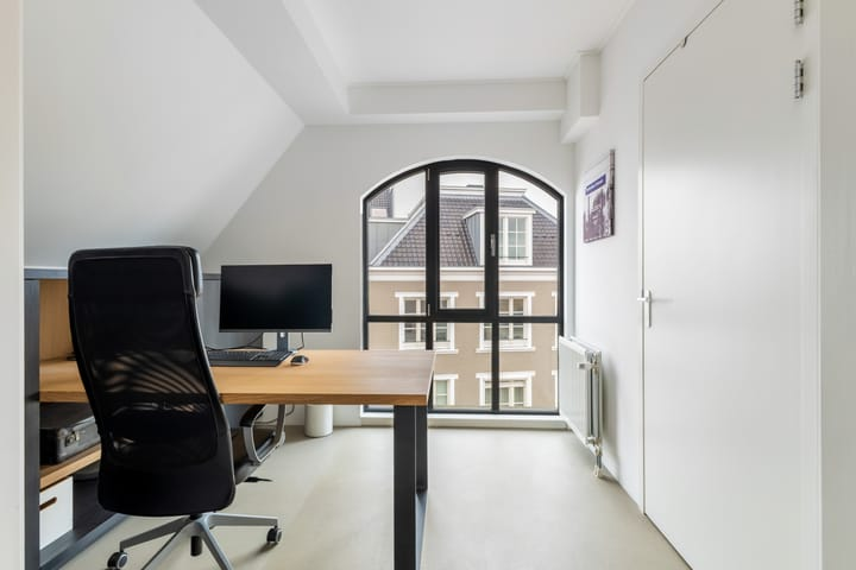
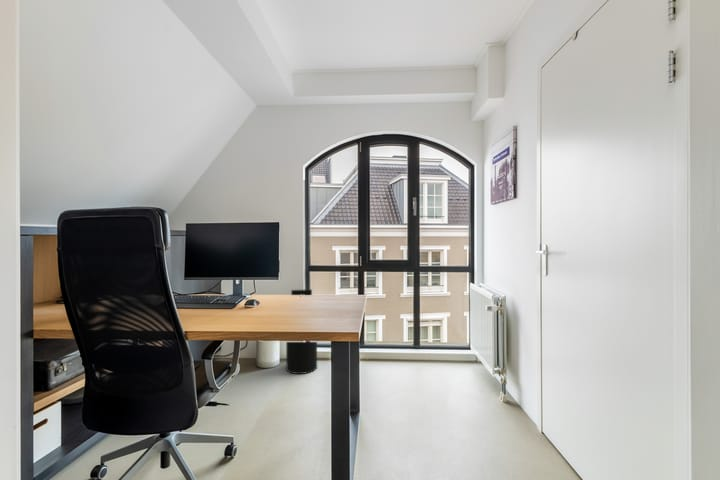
+ trash can (301, 342)
